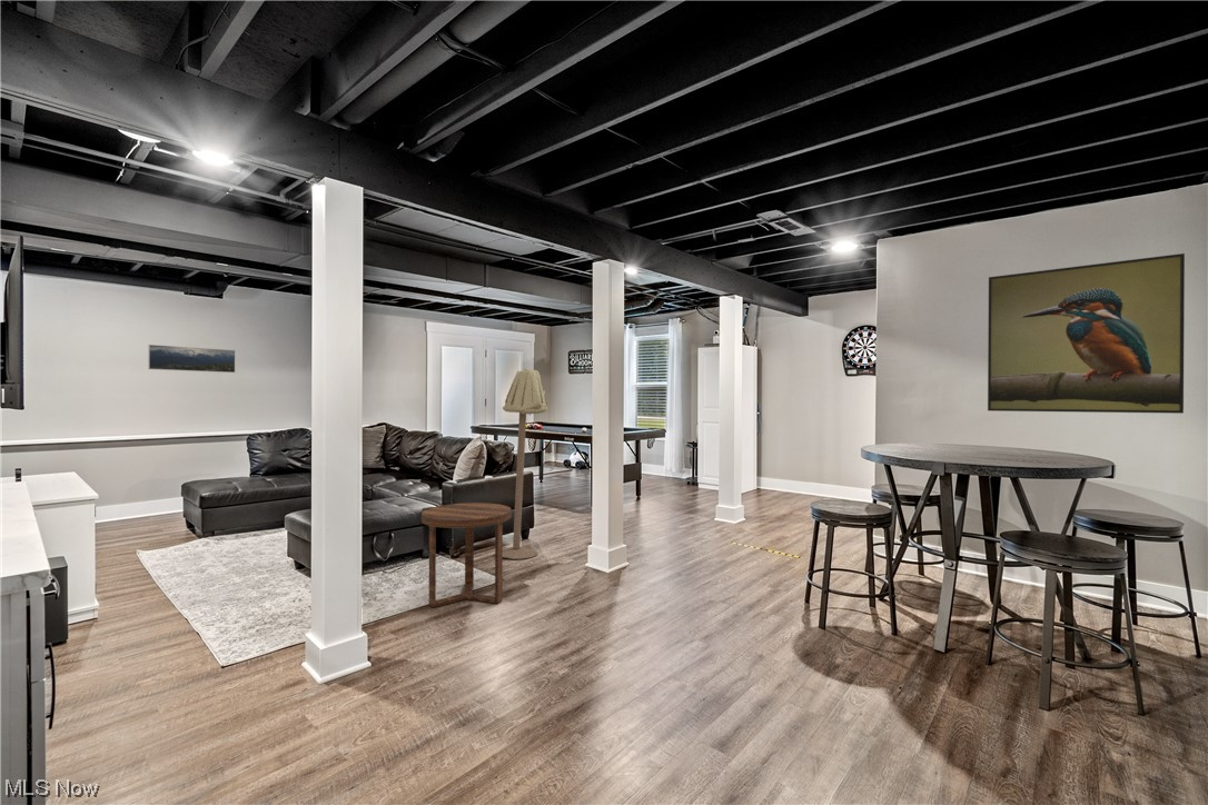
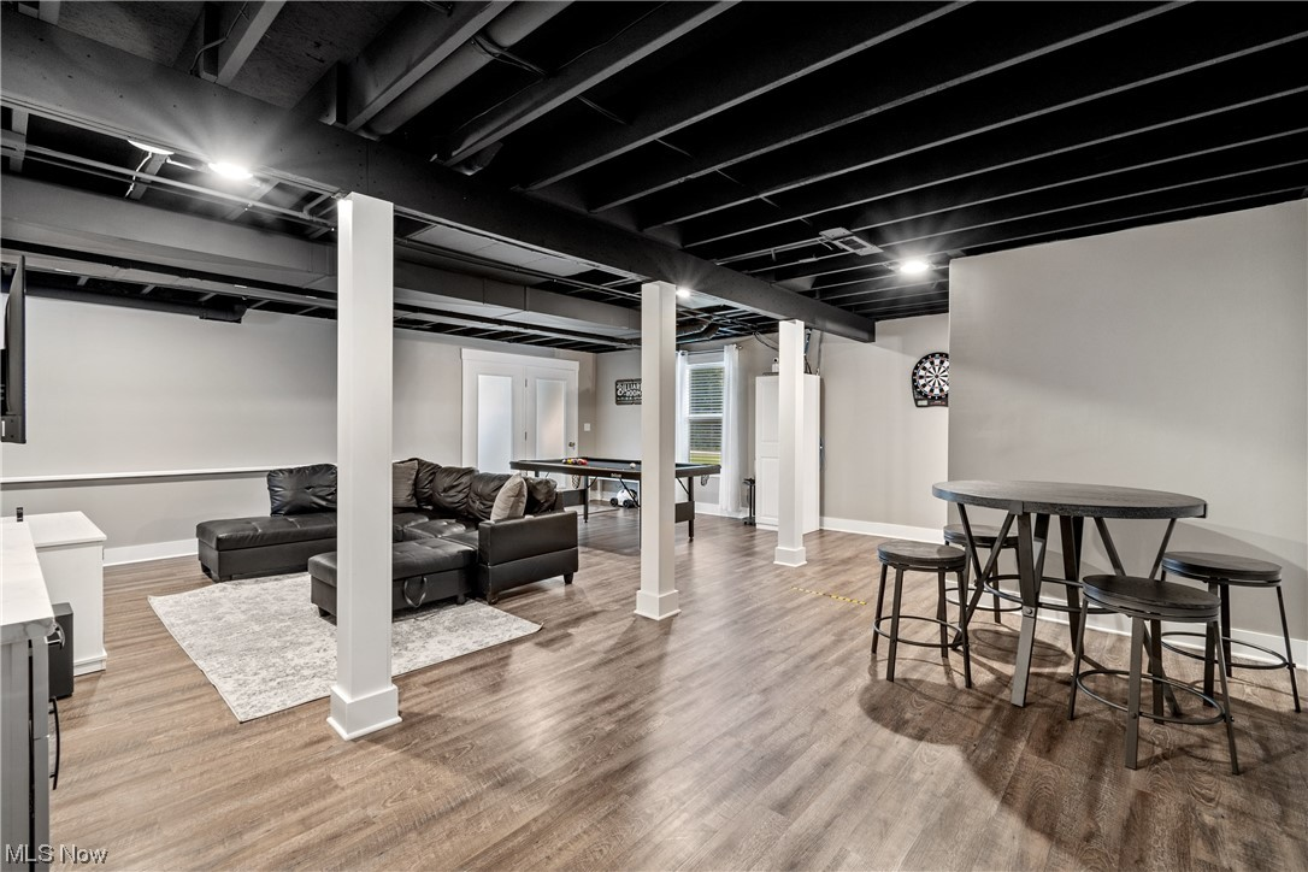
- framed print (1077, 339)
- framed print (194, 359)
- floor lamp (523, 461)
- side table (466, 554)
